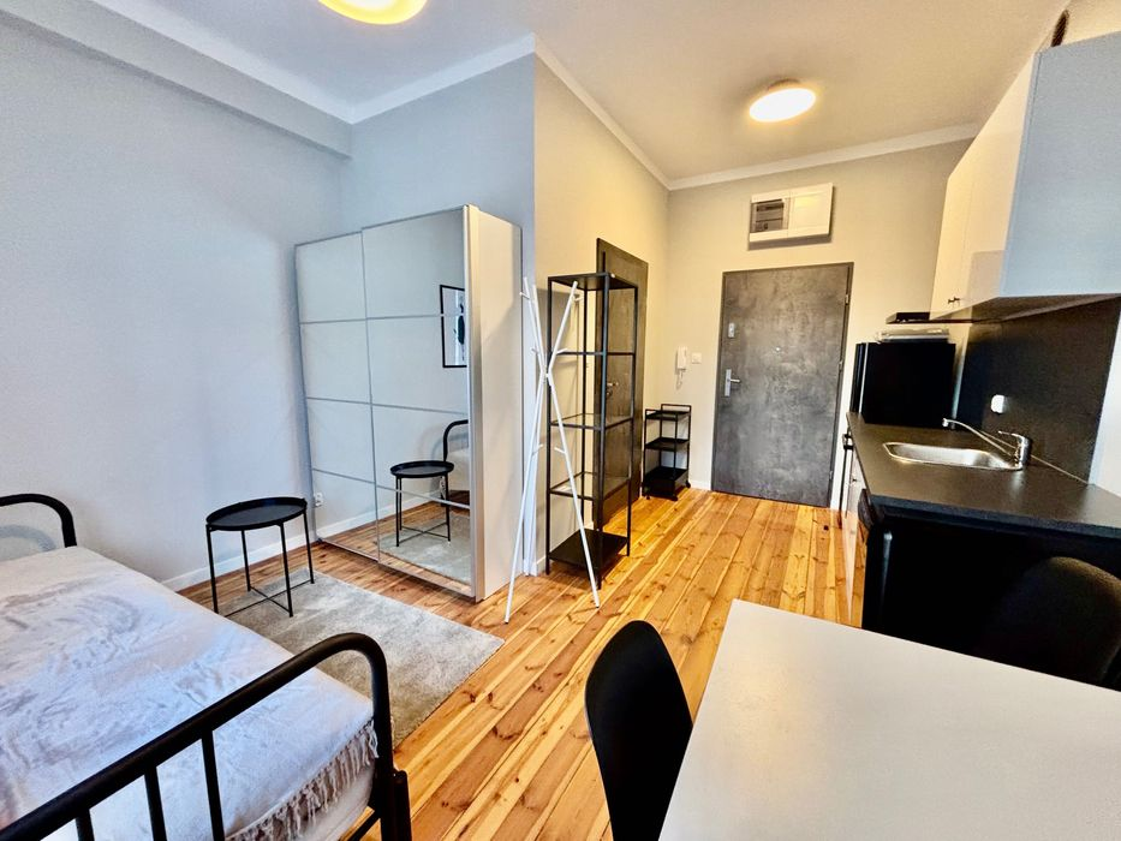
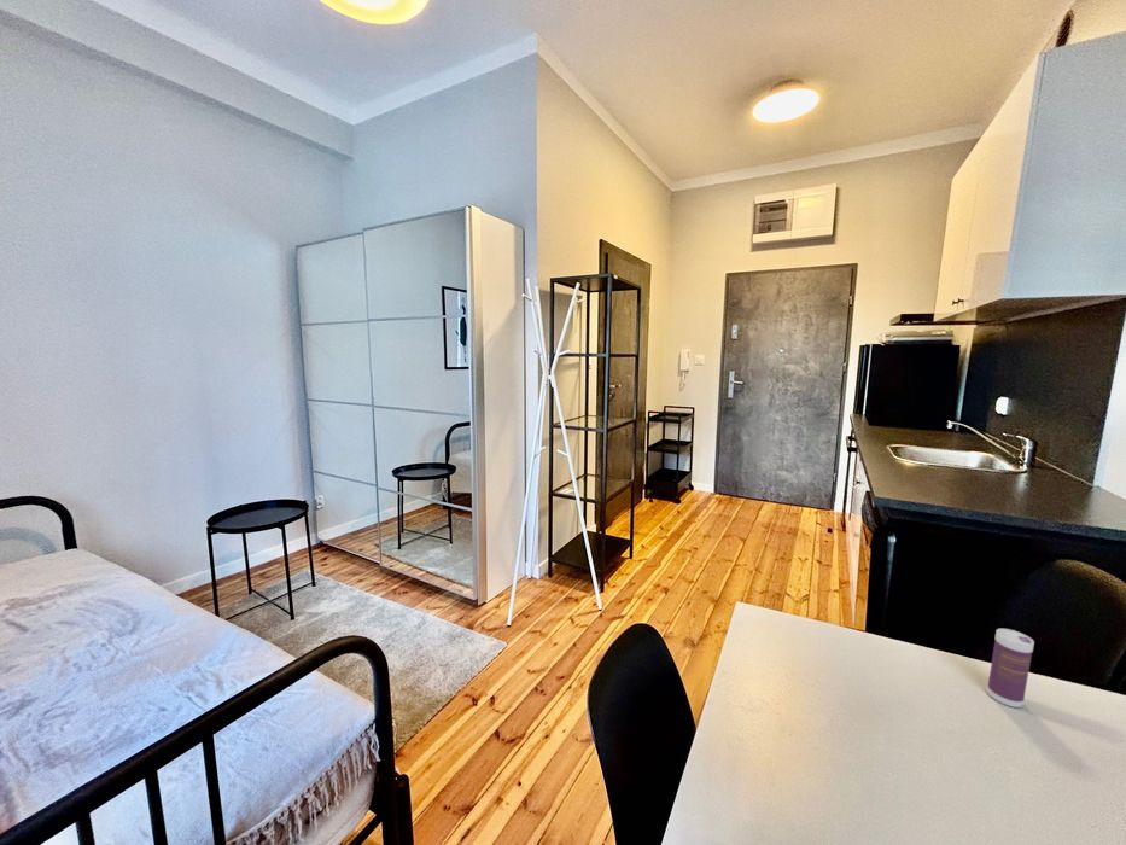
+ beverage can (1009, 666)
